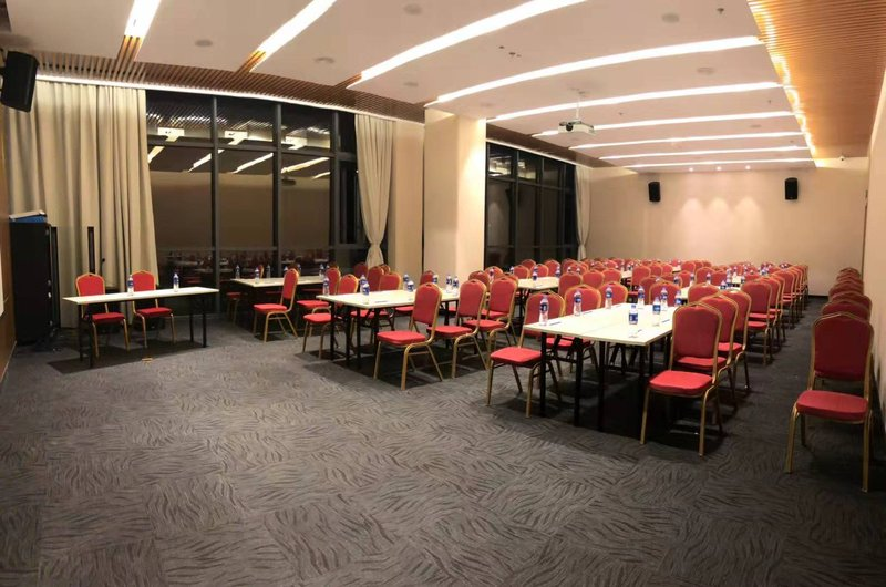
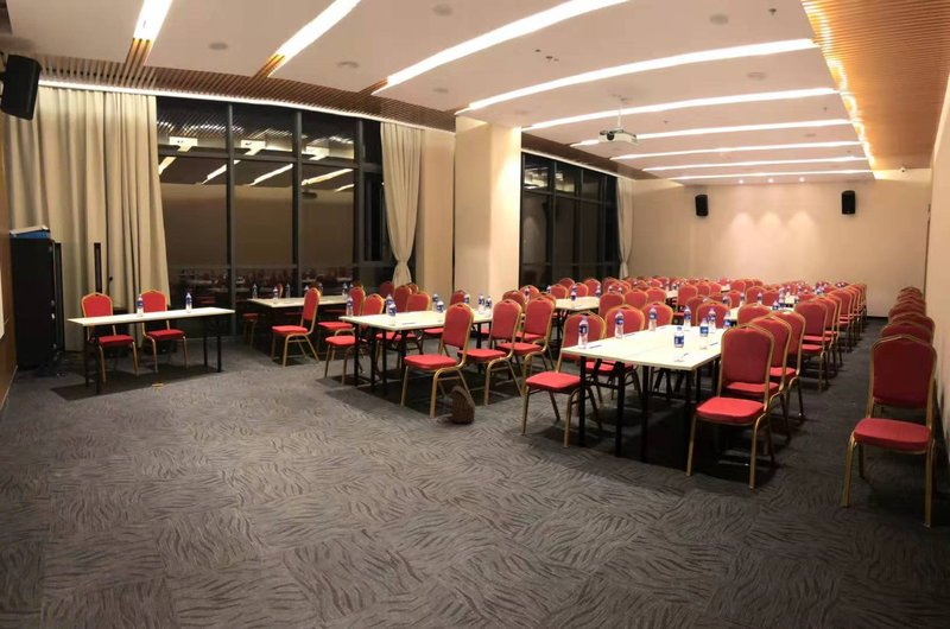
+ satchel (458, 404)
